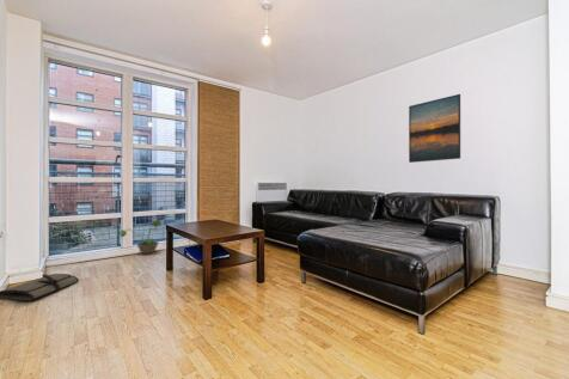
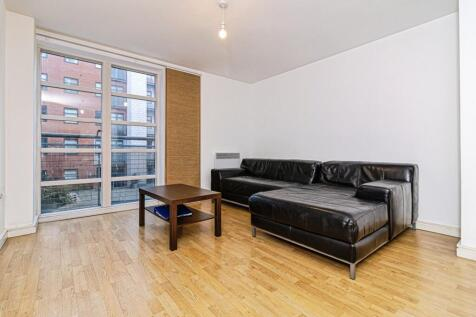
- decorative plant (143, 237)
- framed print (433, 130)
- tool roll (39, 282)
